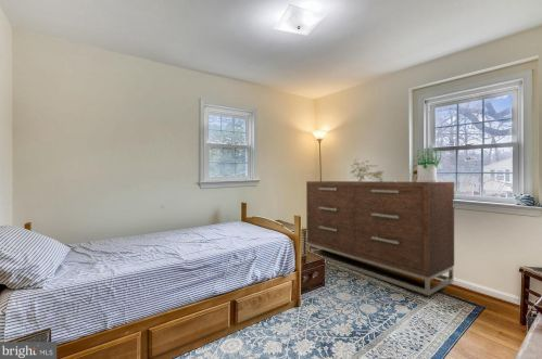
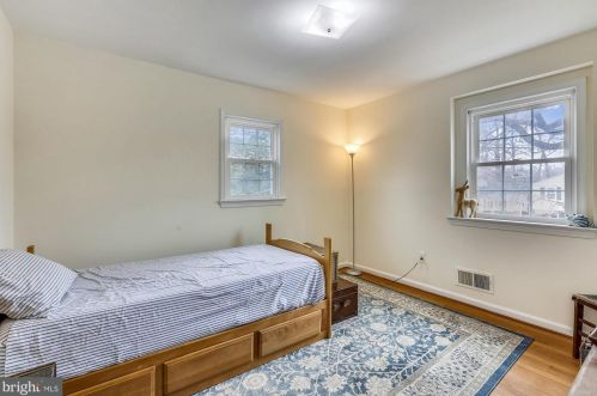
- decorative sculpture (365, 169)
- potted plant (429, 165)
- dresser (368, 223)
